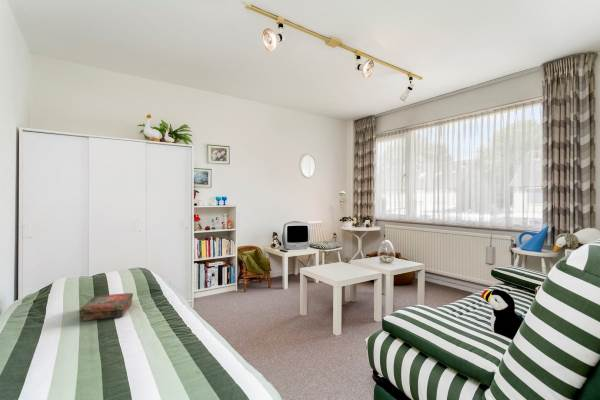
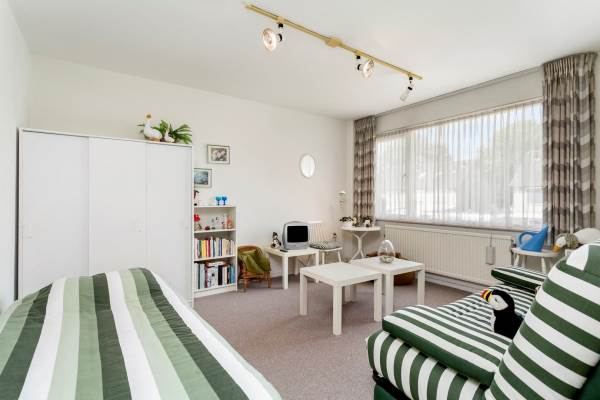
- book (108, 305)
